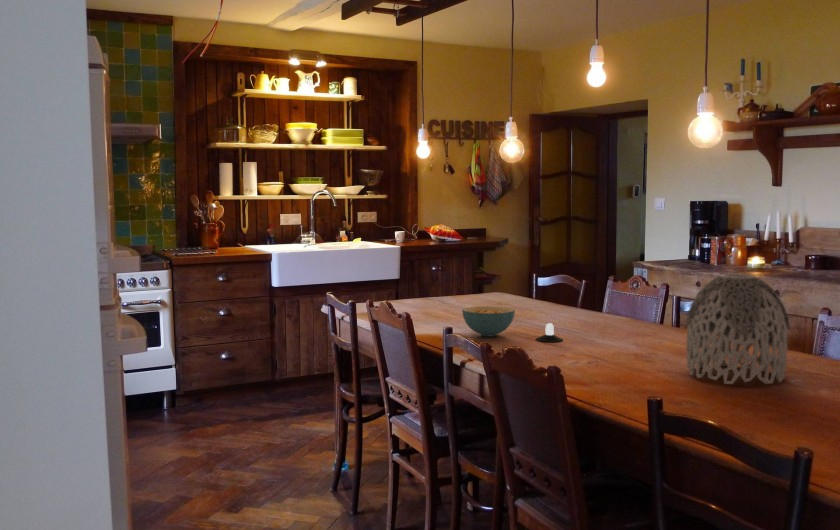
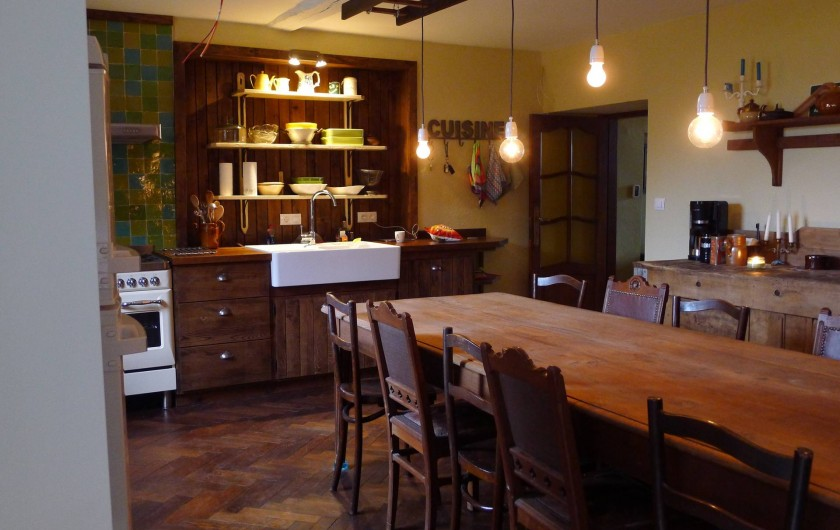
- vase (737, 325)
- candle (549, 331)
- cereal bowl (488, 322)
